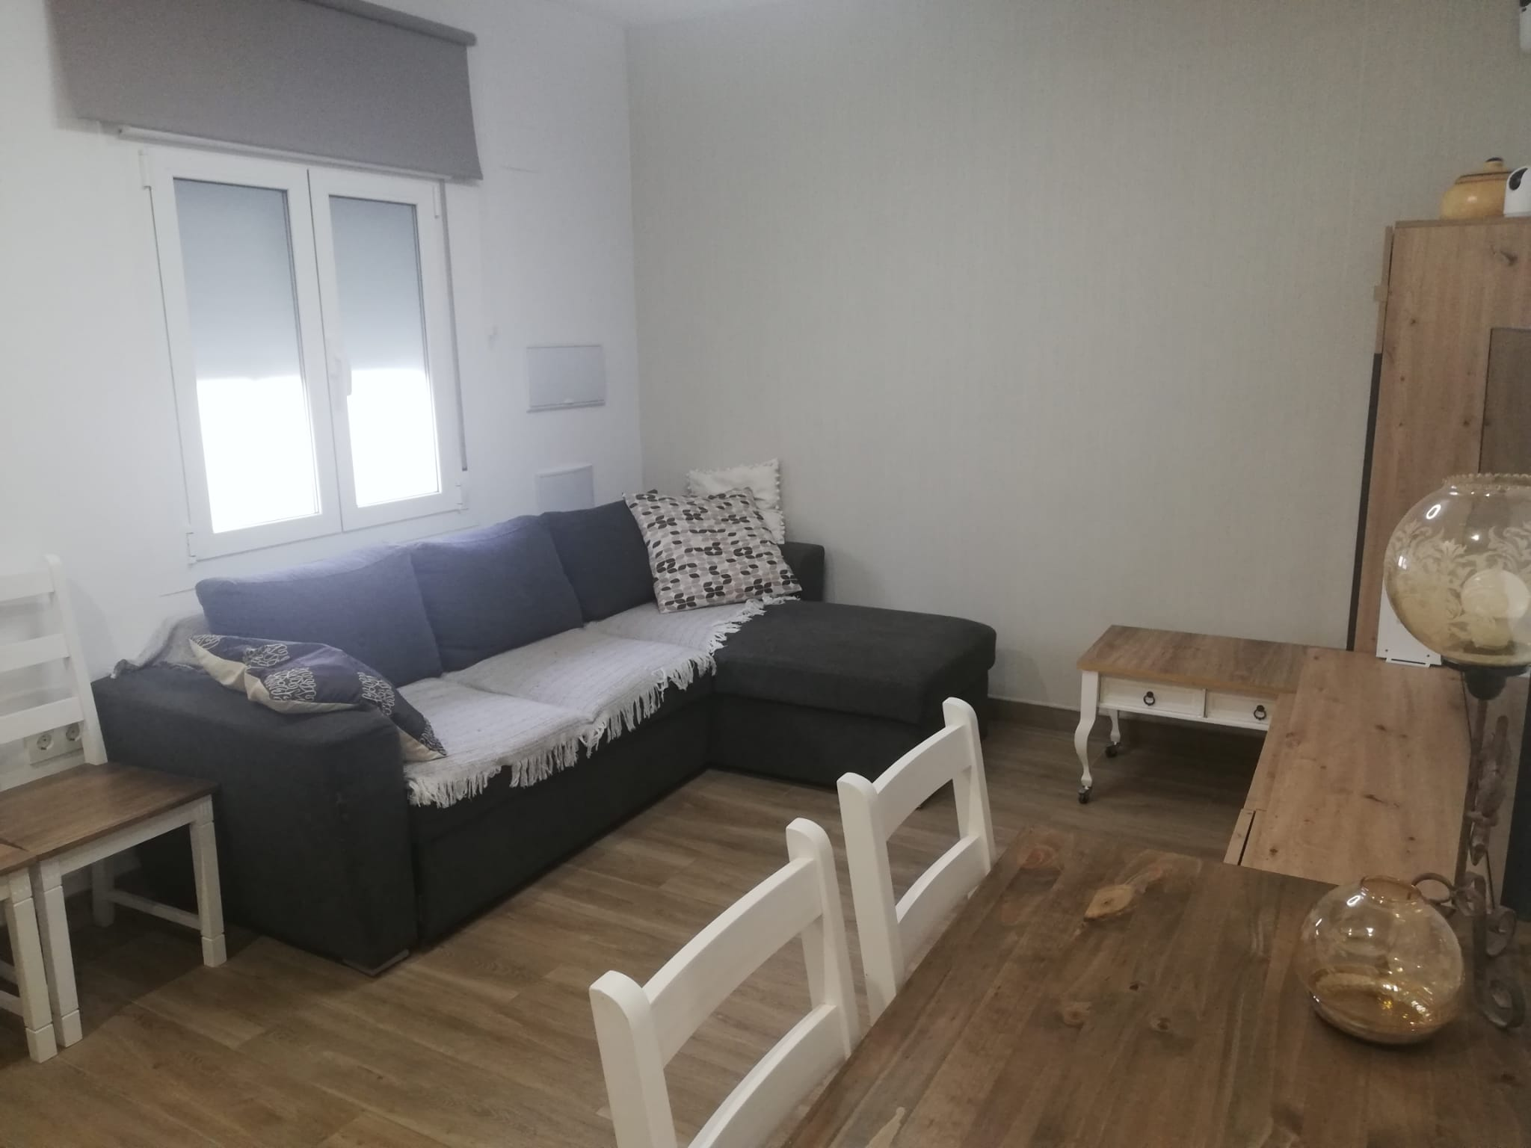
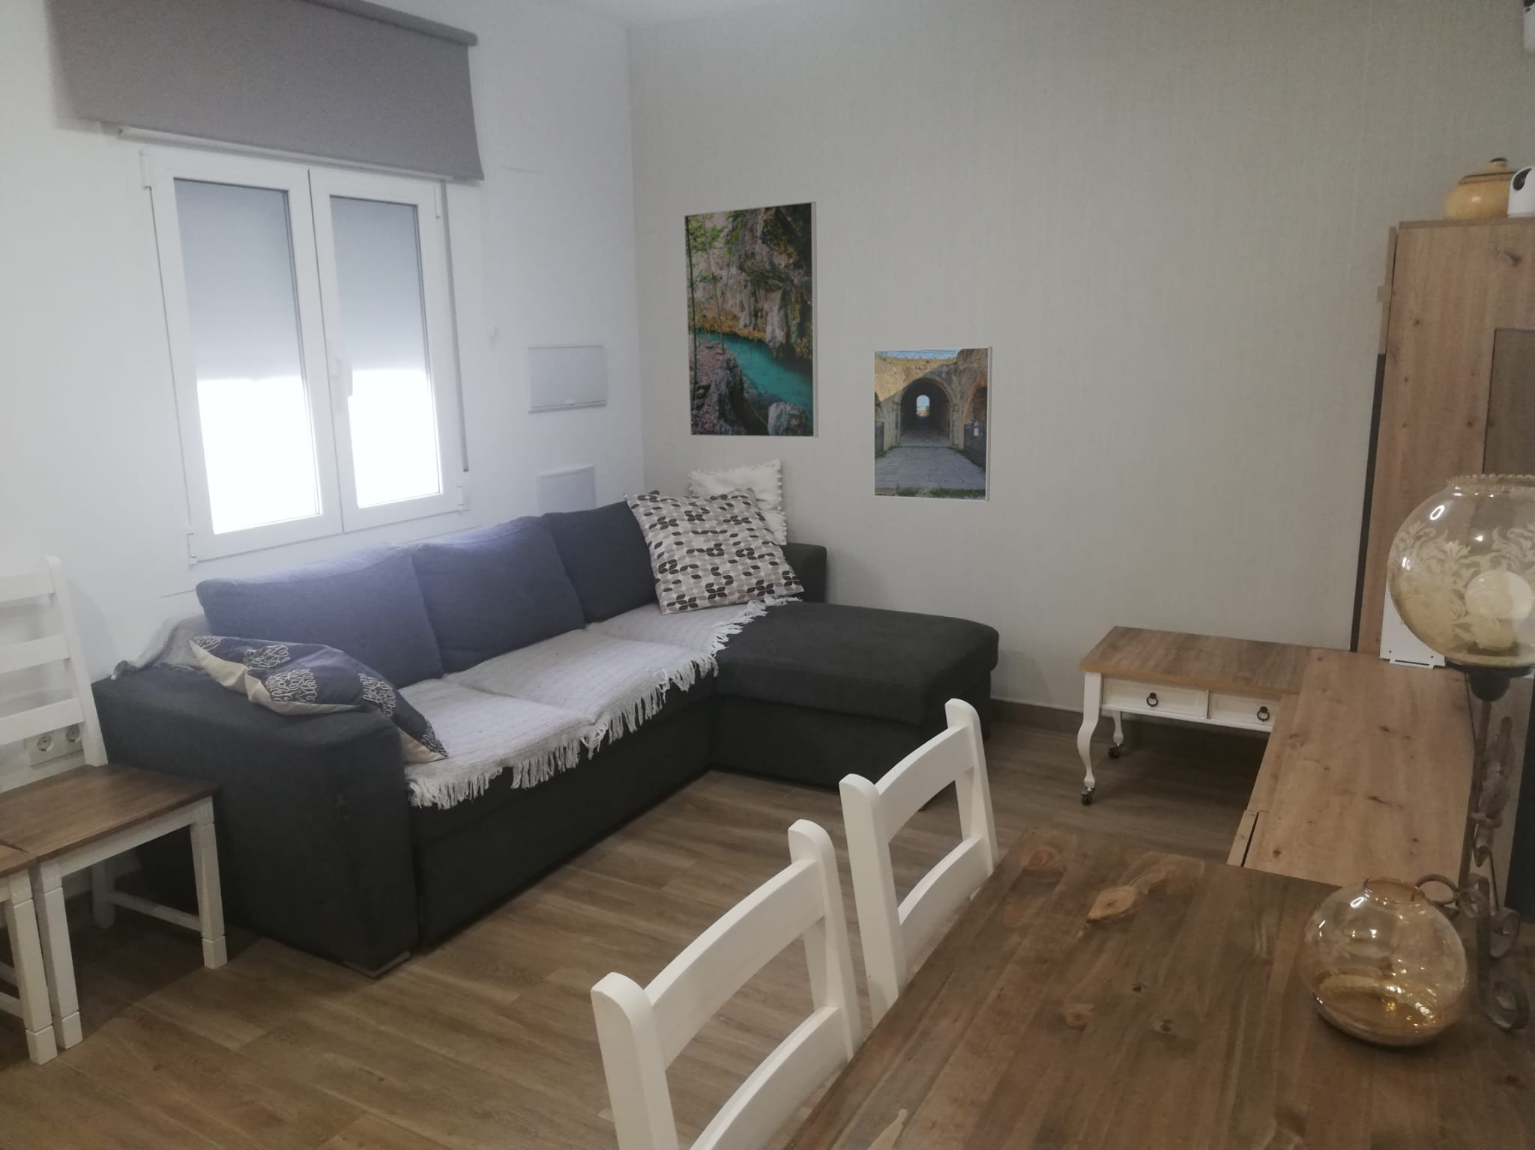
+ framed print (931, 424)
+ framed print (749, 324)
